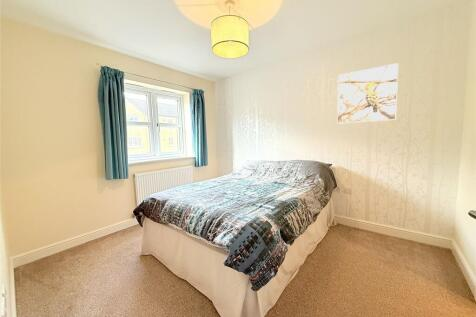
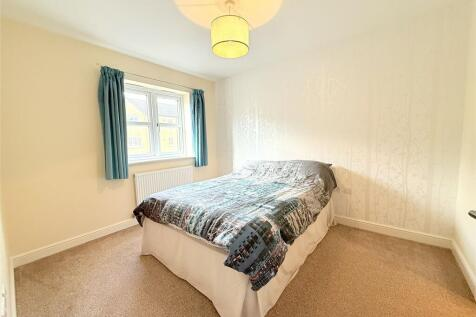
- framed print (365, 96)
